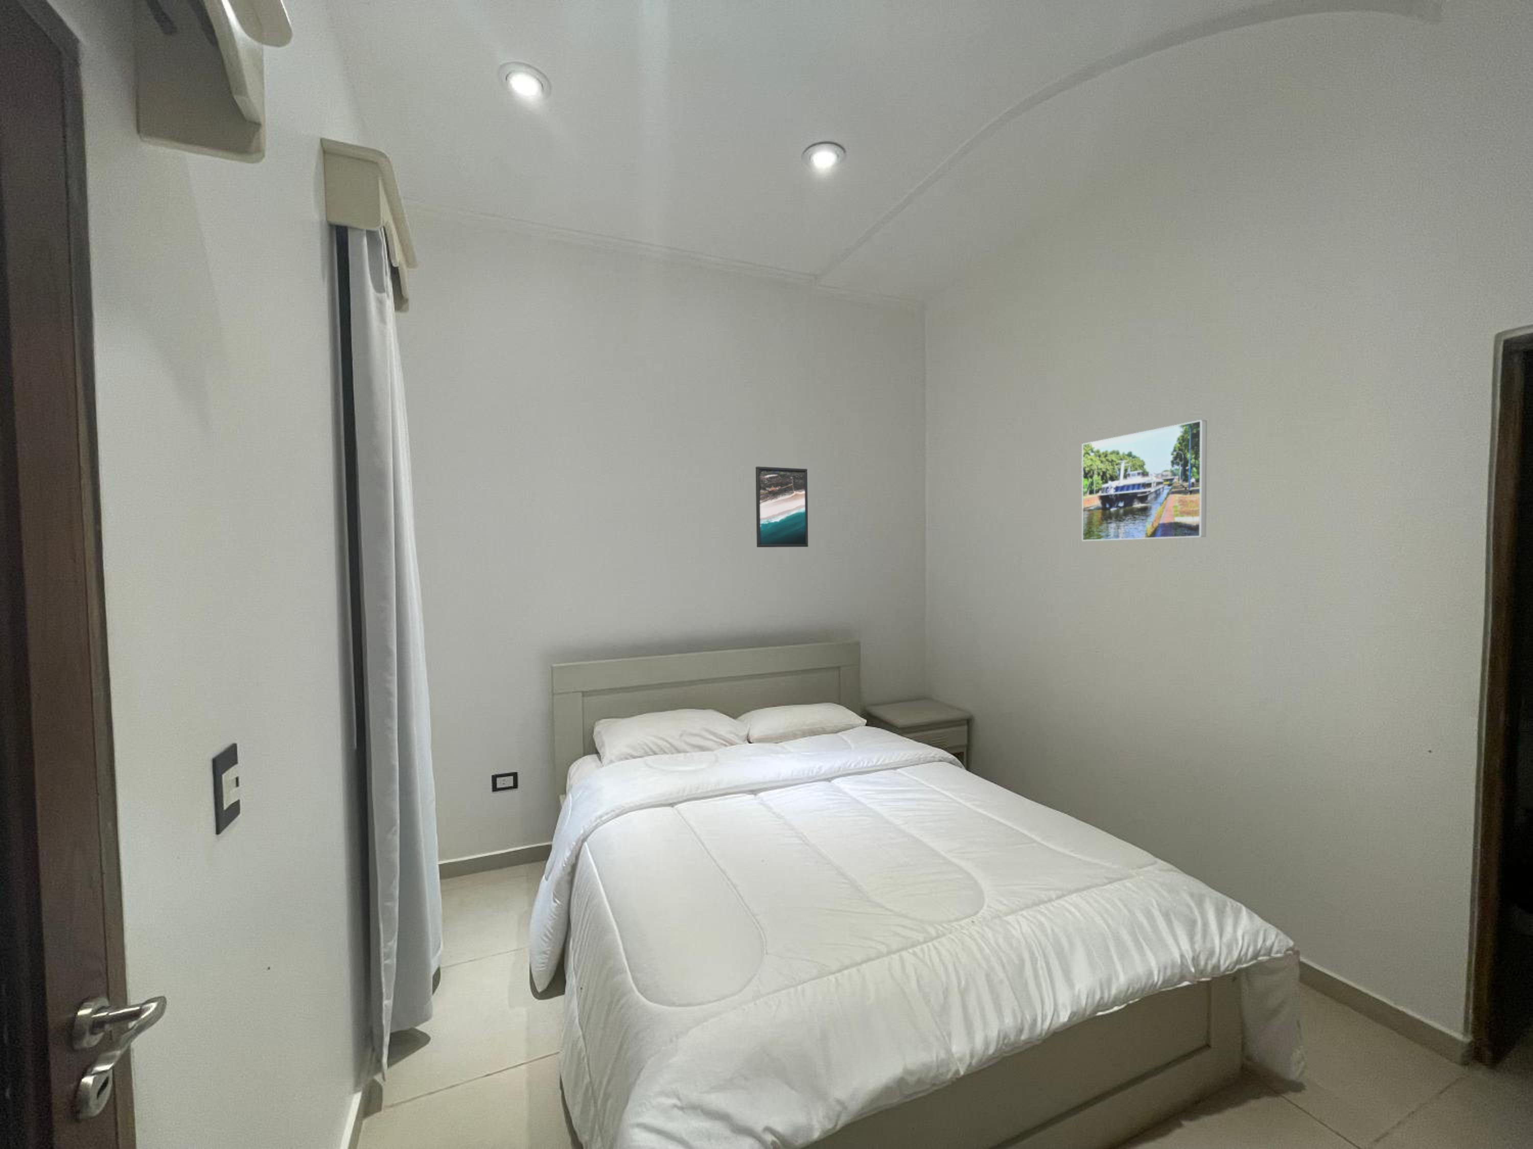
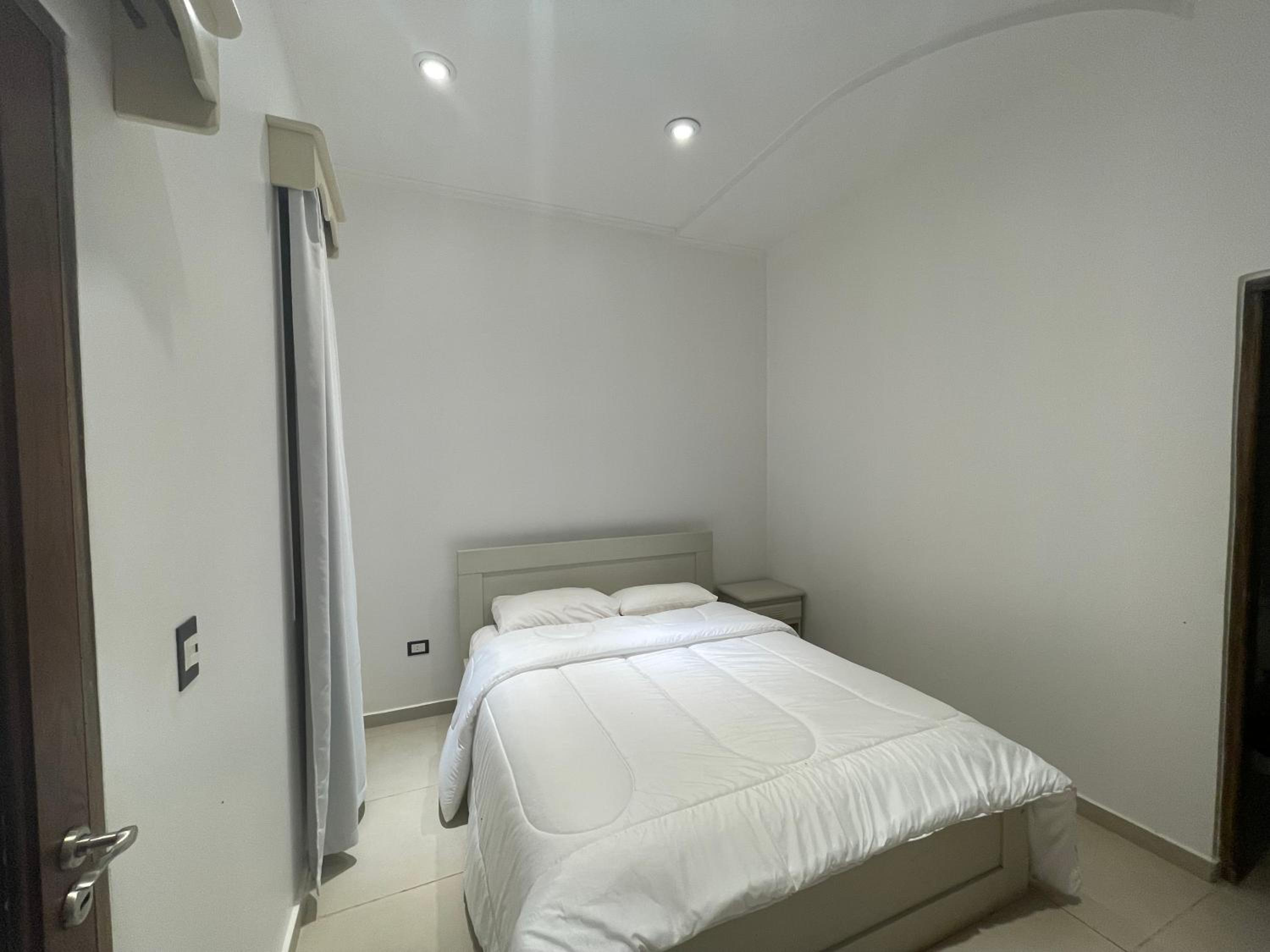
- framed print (1138, 486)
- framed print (782, 507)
